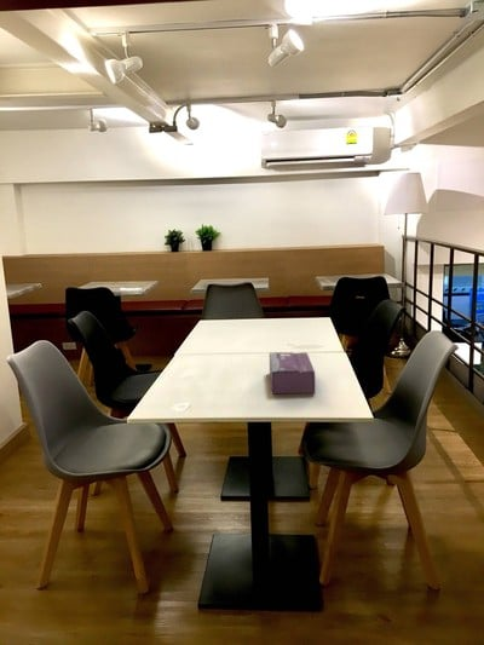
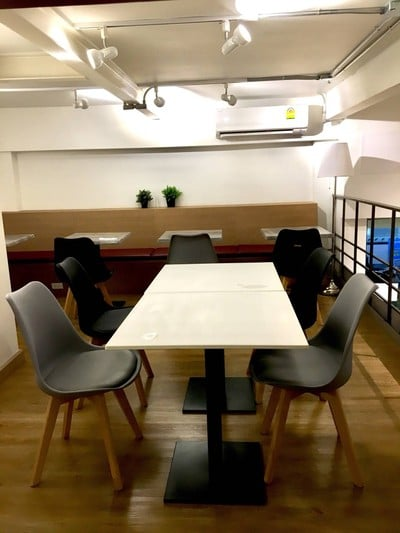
- tissue box (290, 370)
